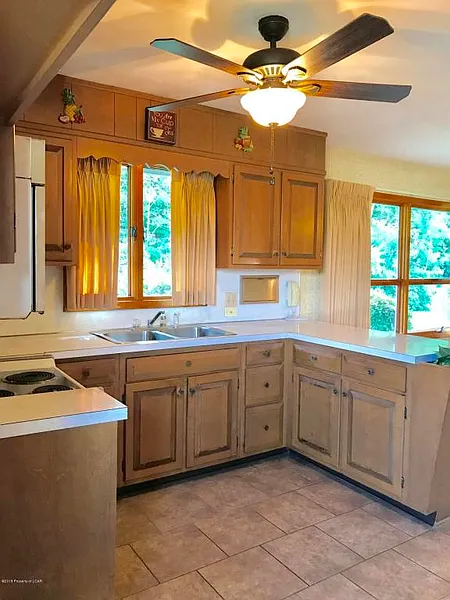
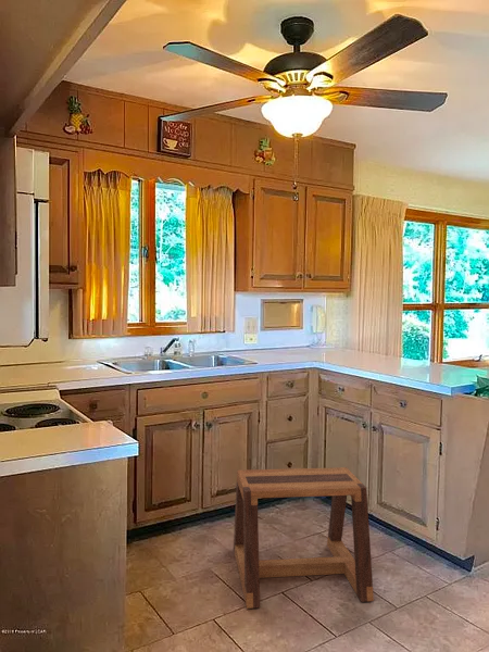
+ stool (298, 496)
